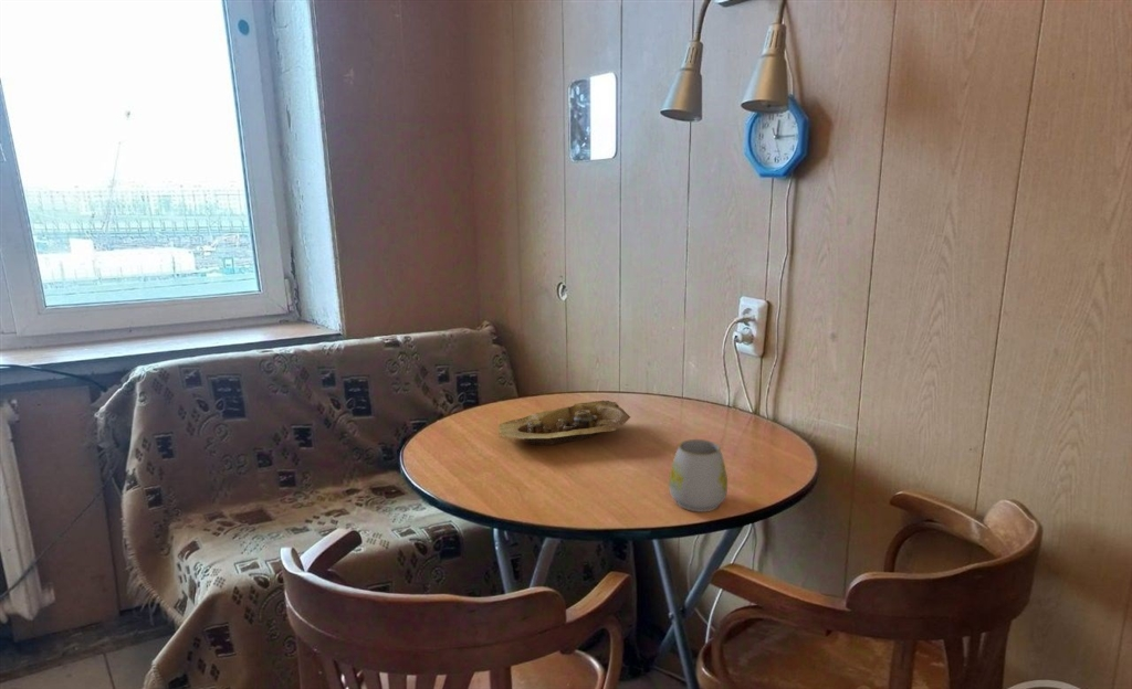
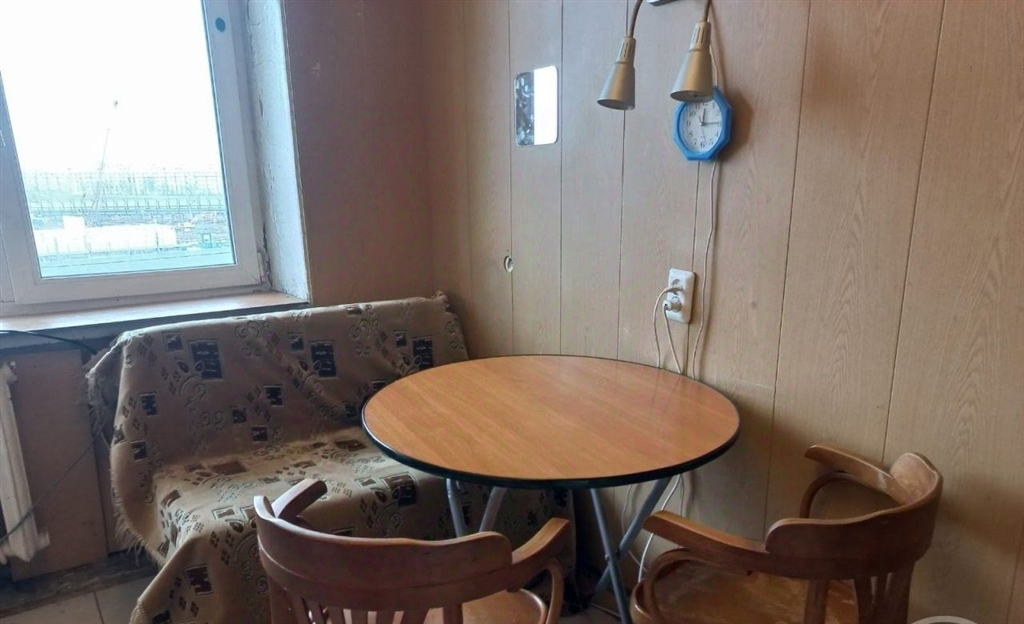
- mug (698, 470)
- bowl (563, 424)
